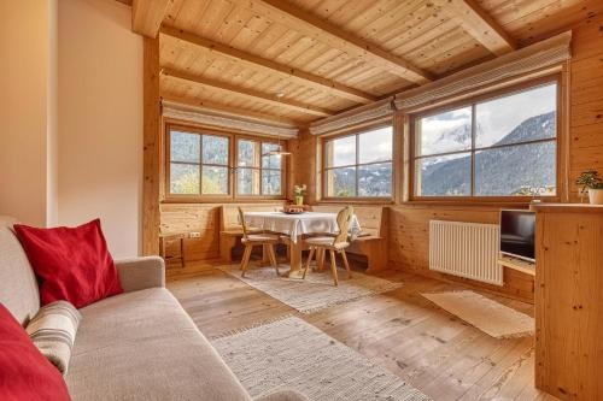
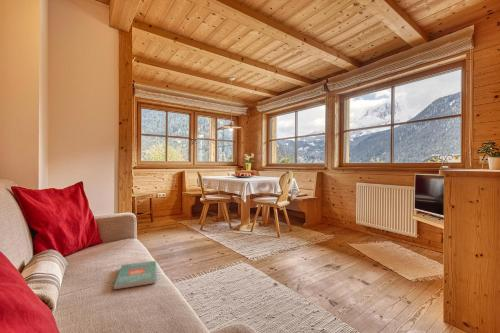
+ book (137, 273)
